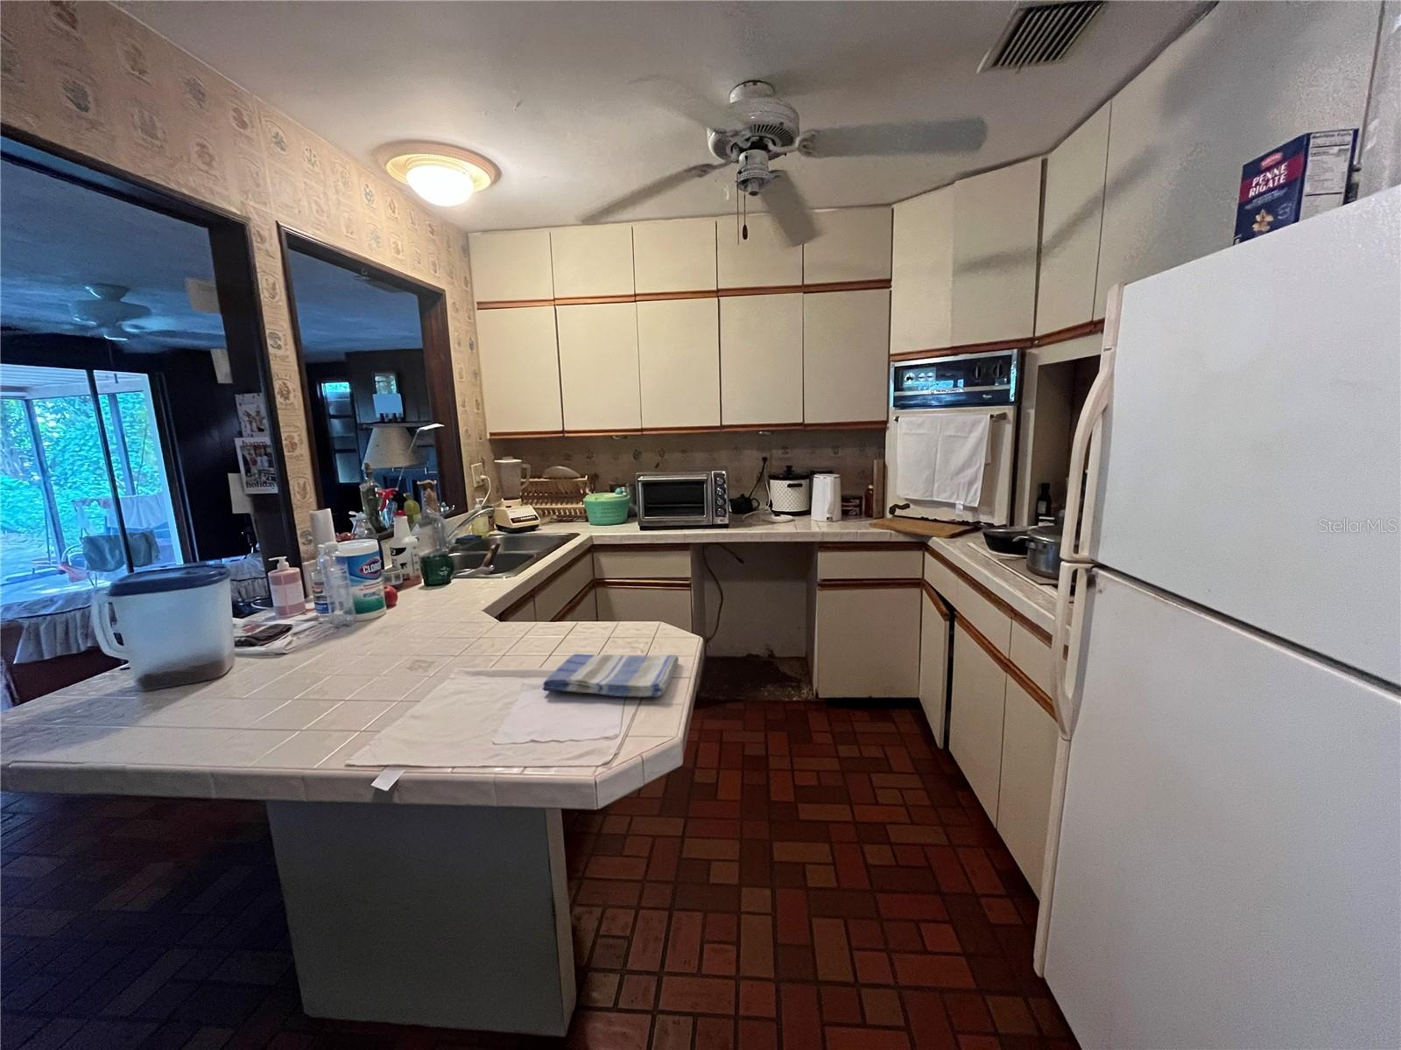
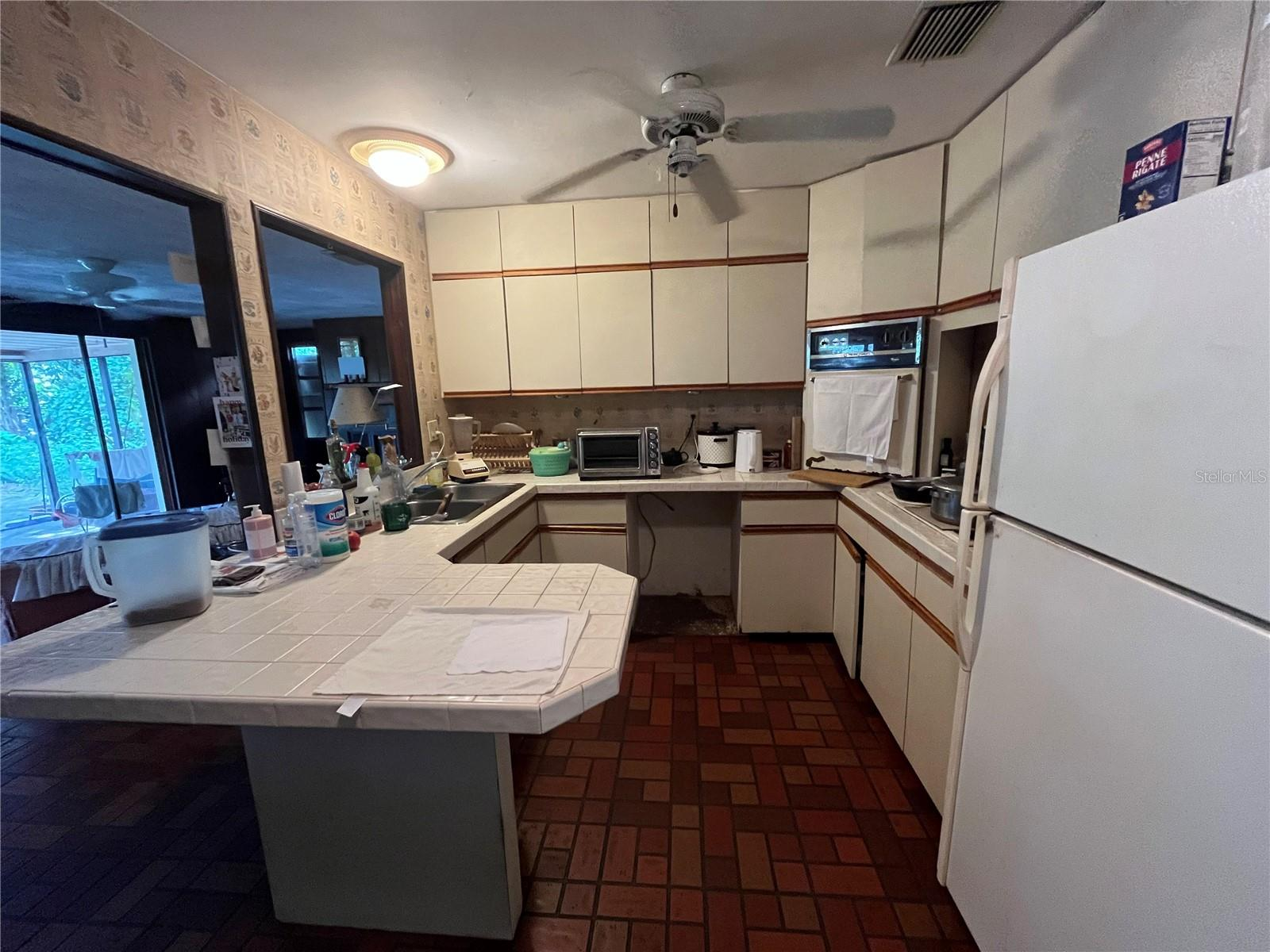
- dish towel (614, 671)
